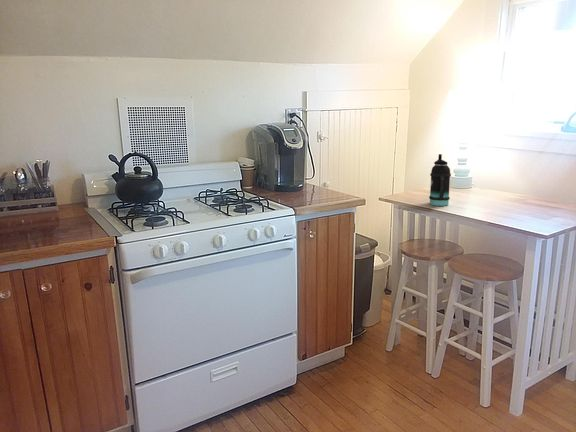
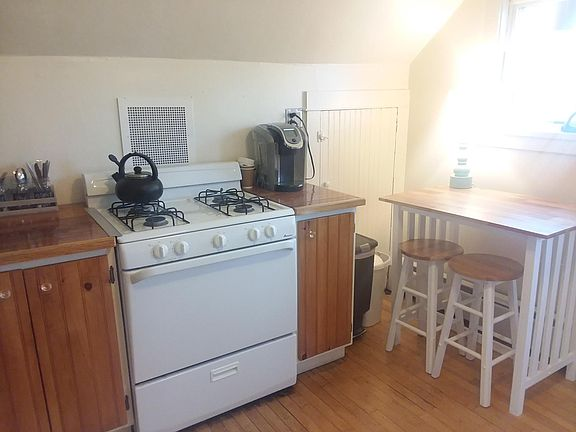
- bottle (440, 180)
